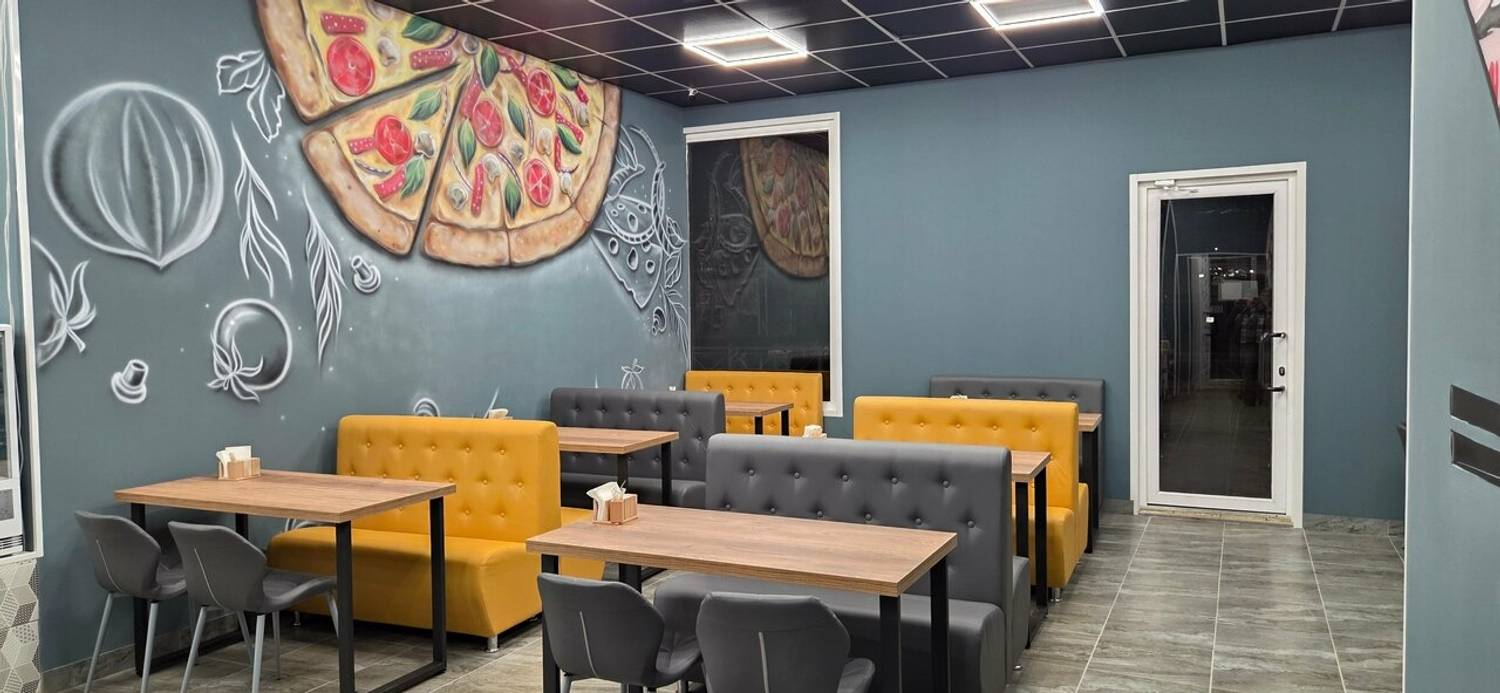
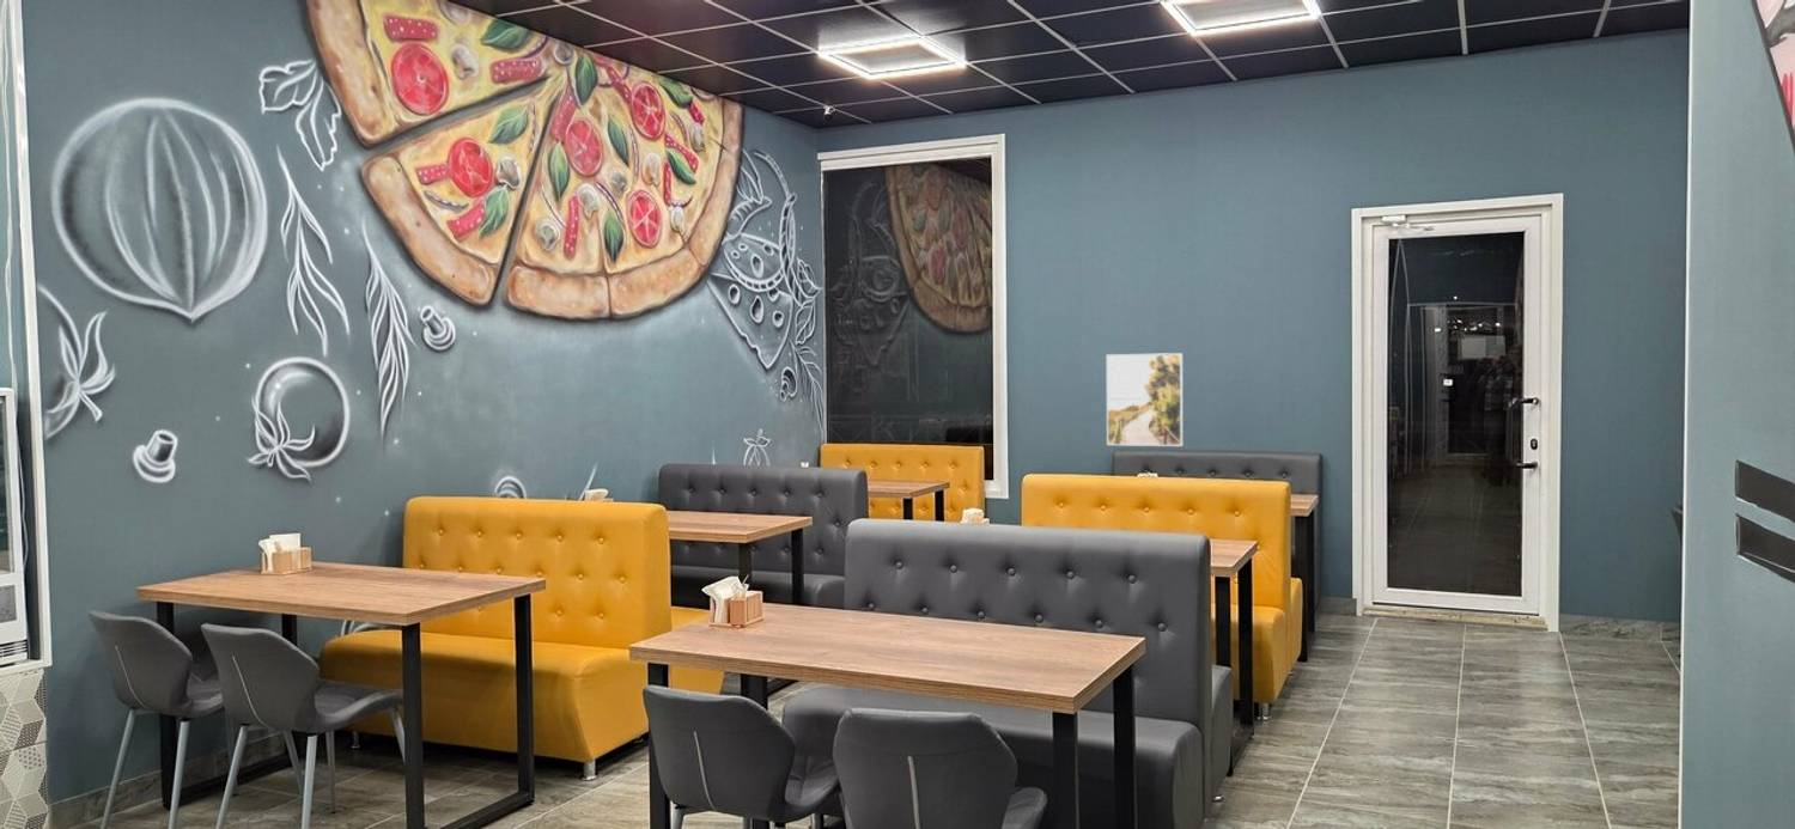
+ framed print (1144, 400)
